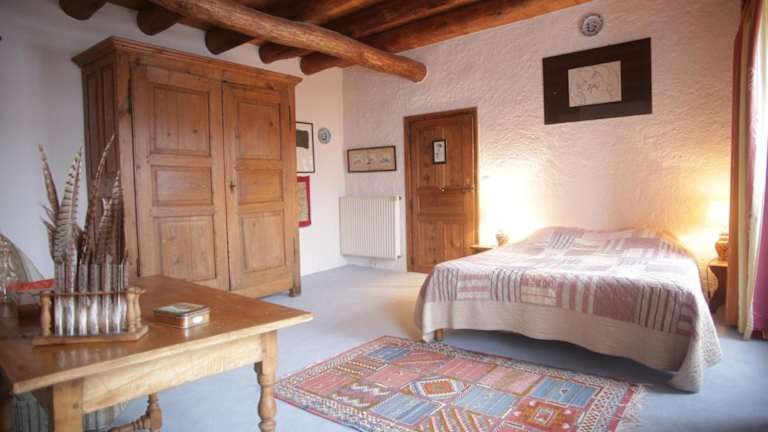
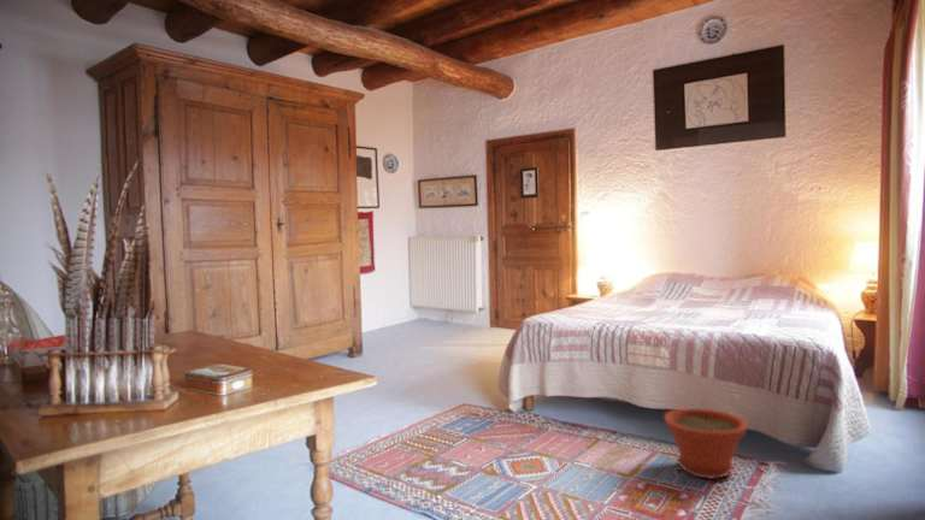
+ plant pot (705, 444)
